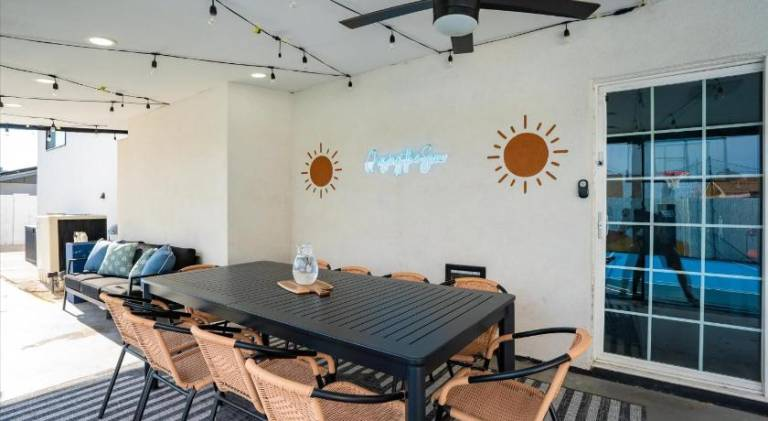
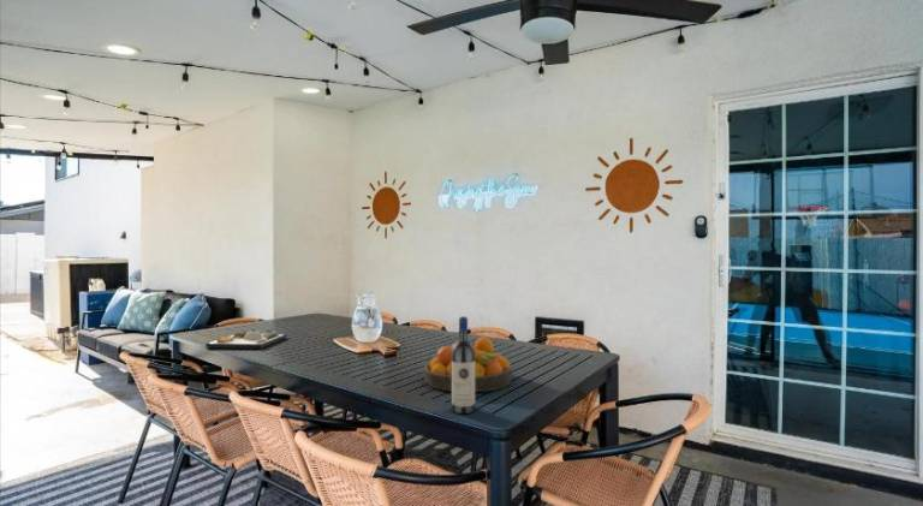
+ fruit bowl (475, 359)
+ dinner plate (248, 335)
+ wine bottle (463, 363)
